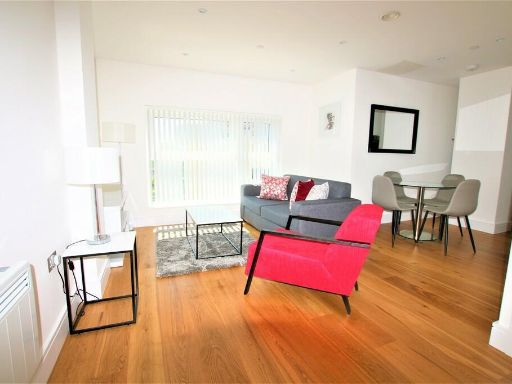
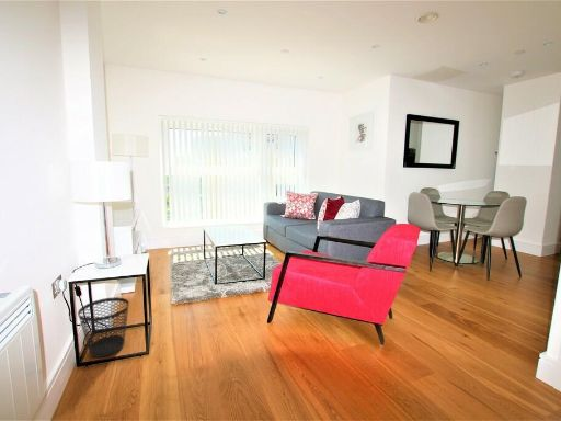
+ wastebasket (105, 328)
